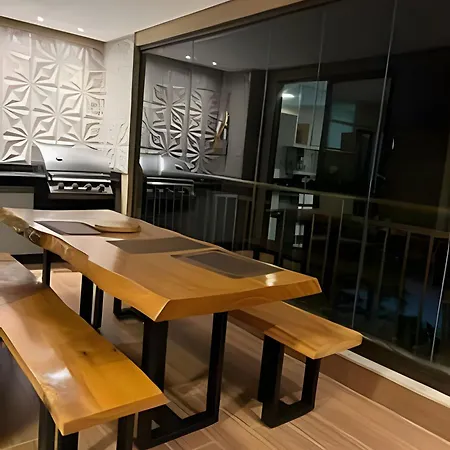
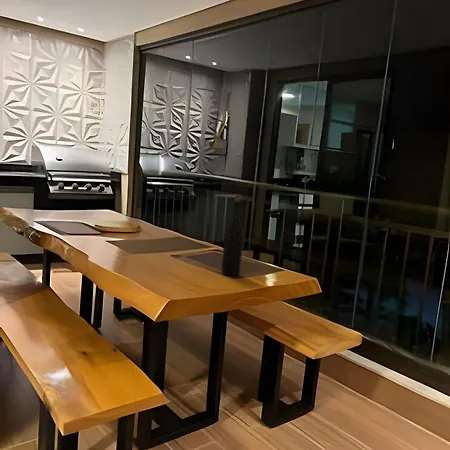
+ bottle (234, 234)
